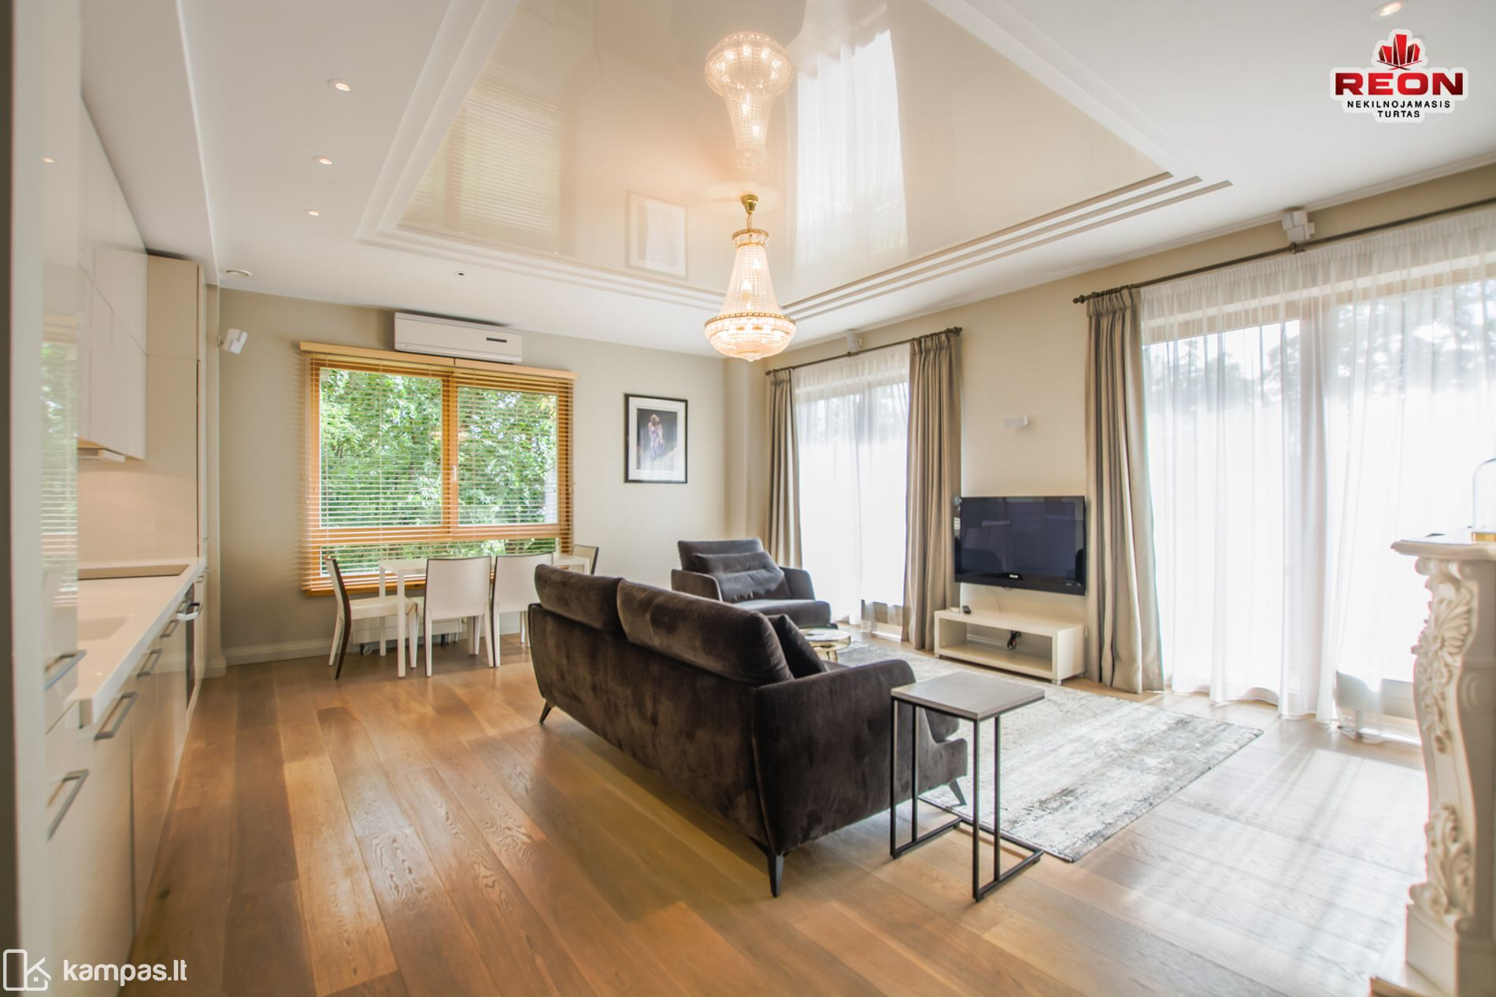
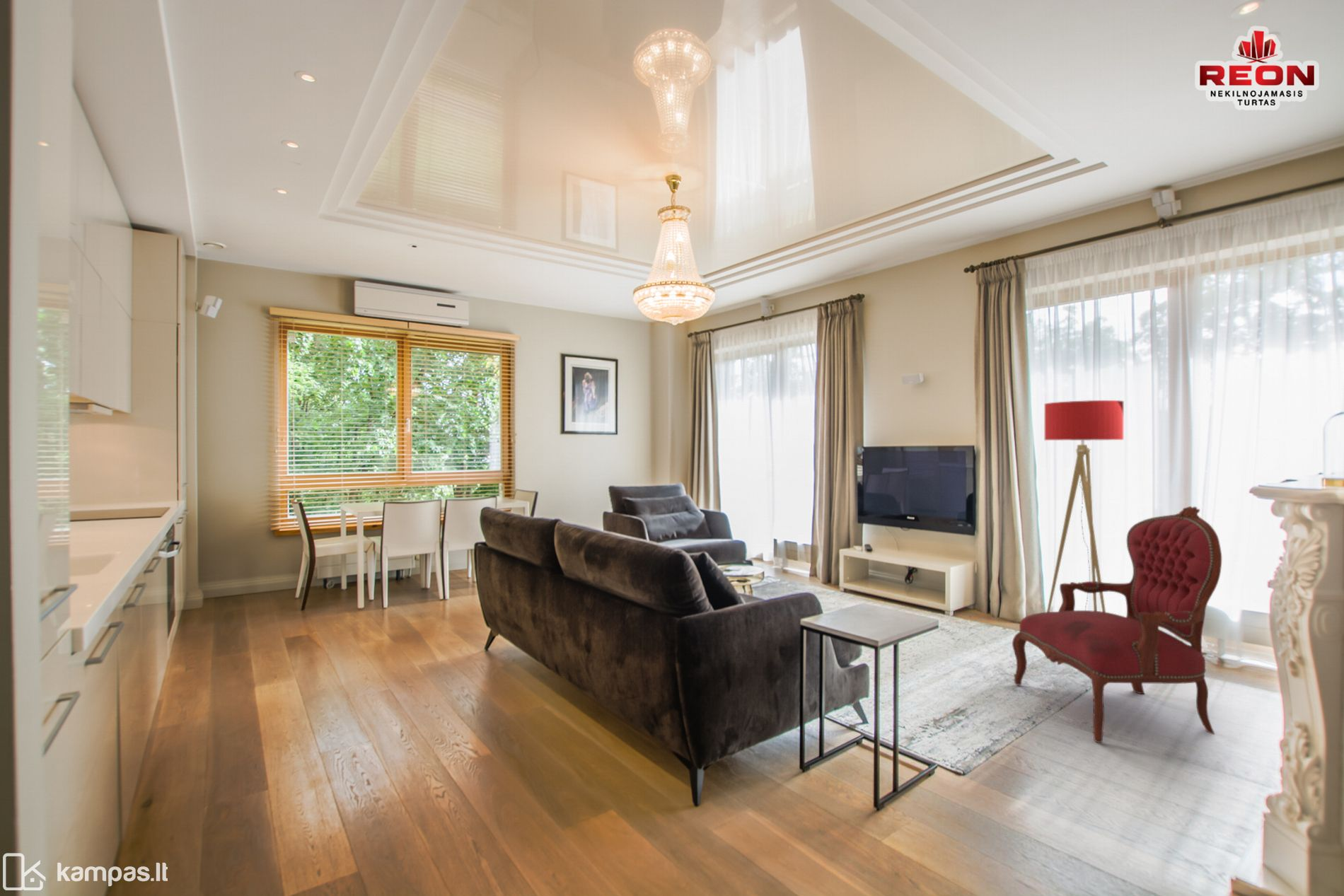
+ floor lamp (1081, 519)
+ armchair (1127, 608)
